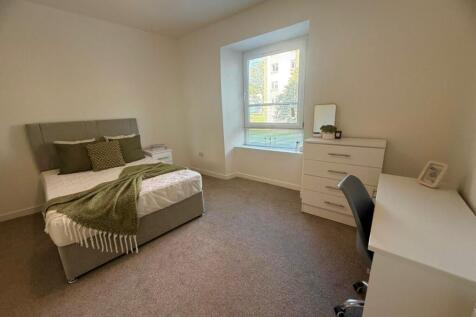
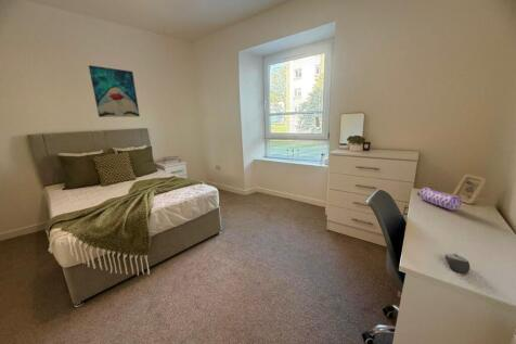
+ computer mouse (456, 260)
+ pencil case (438, 198)
+ wall art (116, 93)
